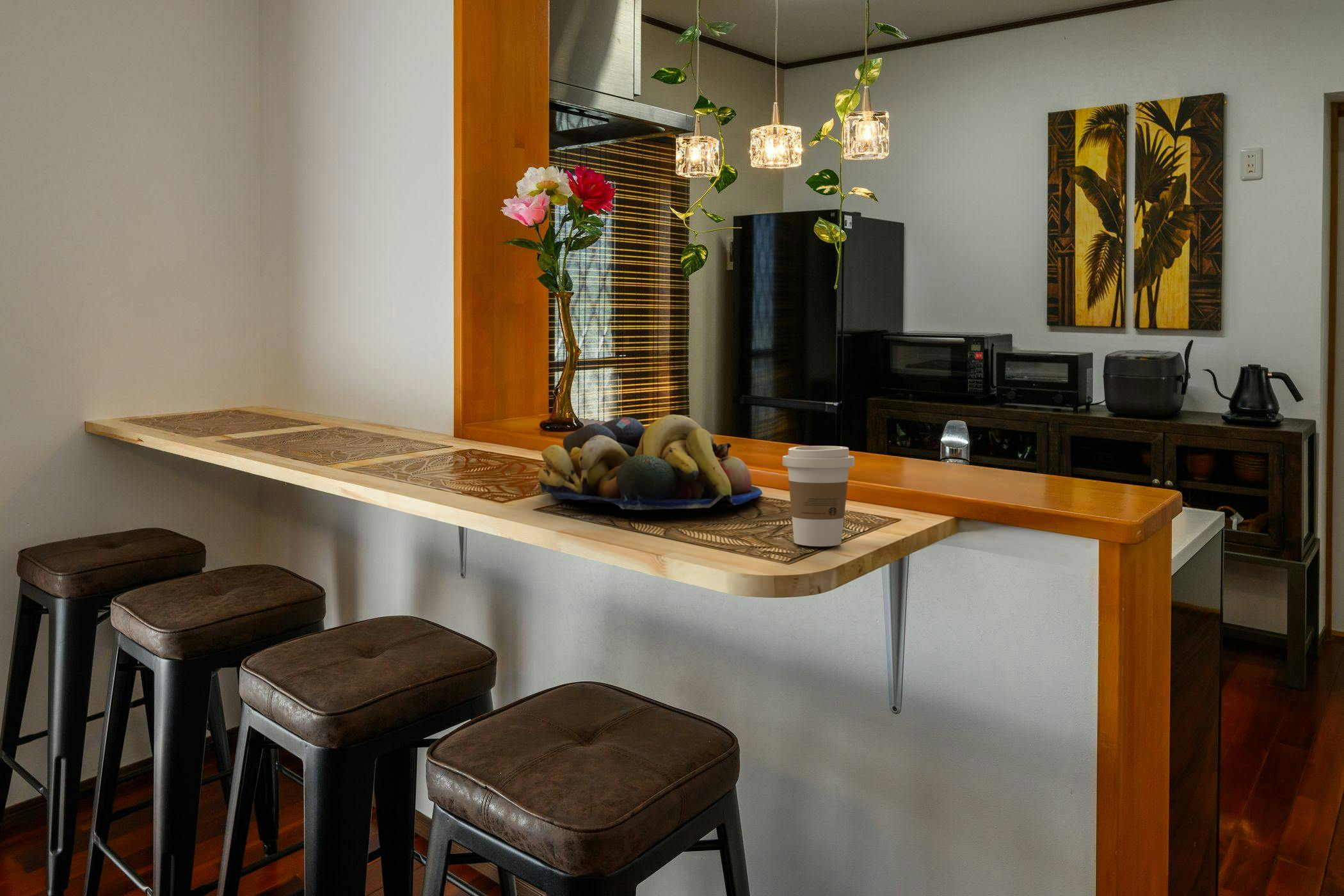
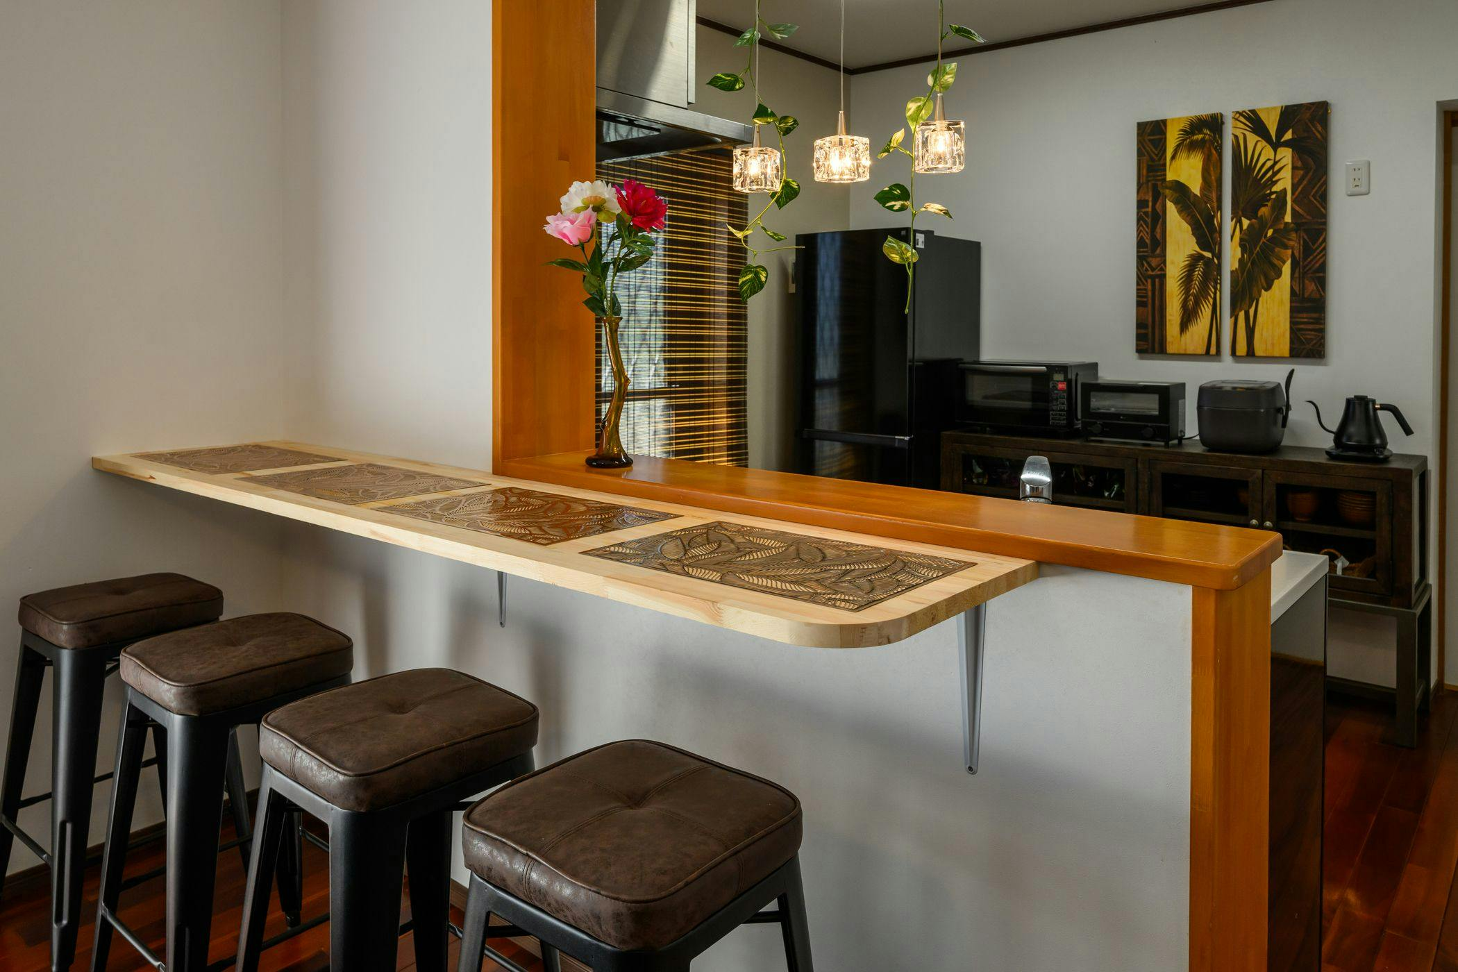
- fruit bowl (653, 455)
- coffee cup (818, 495)
